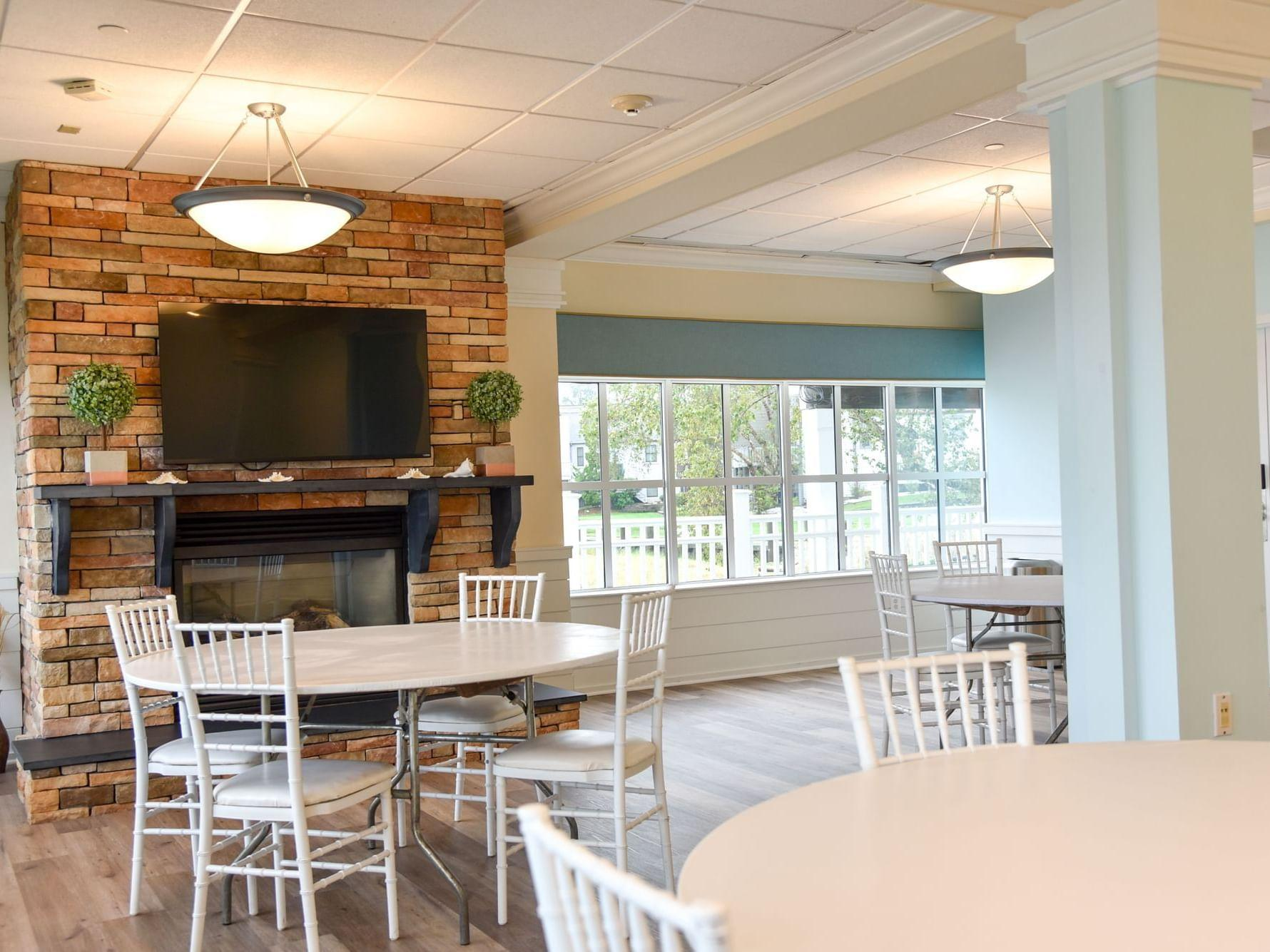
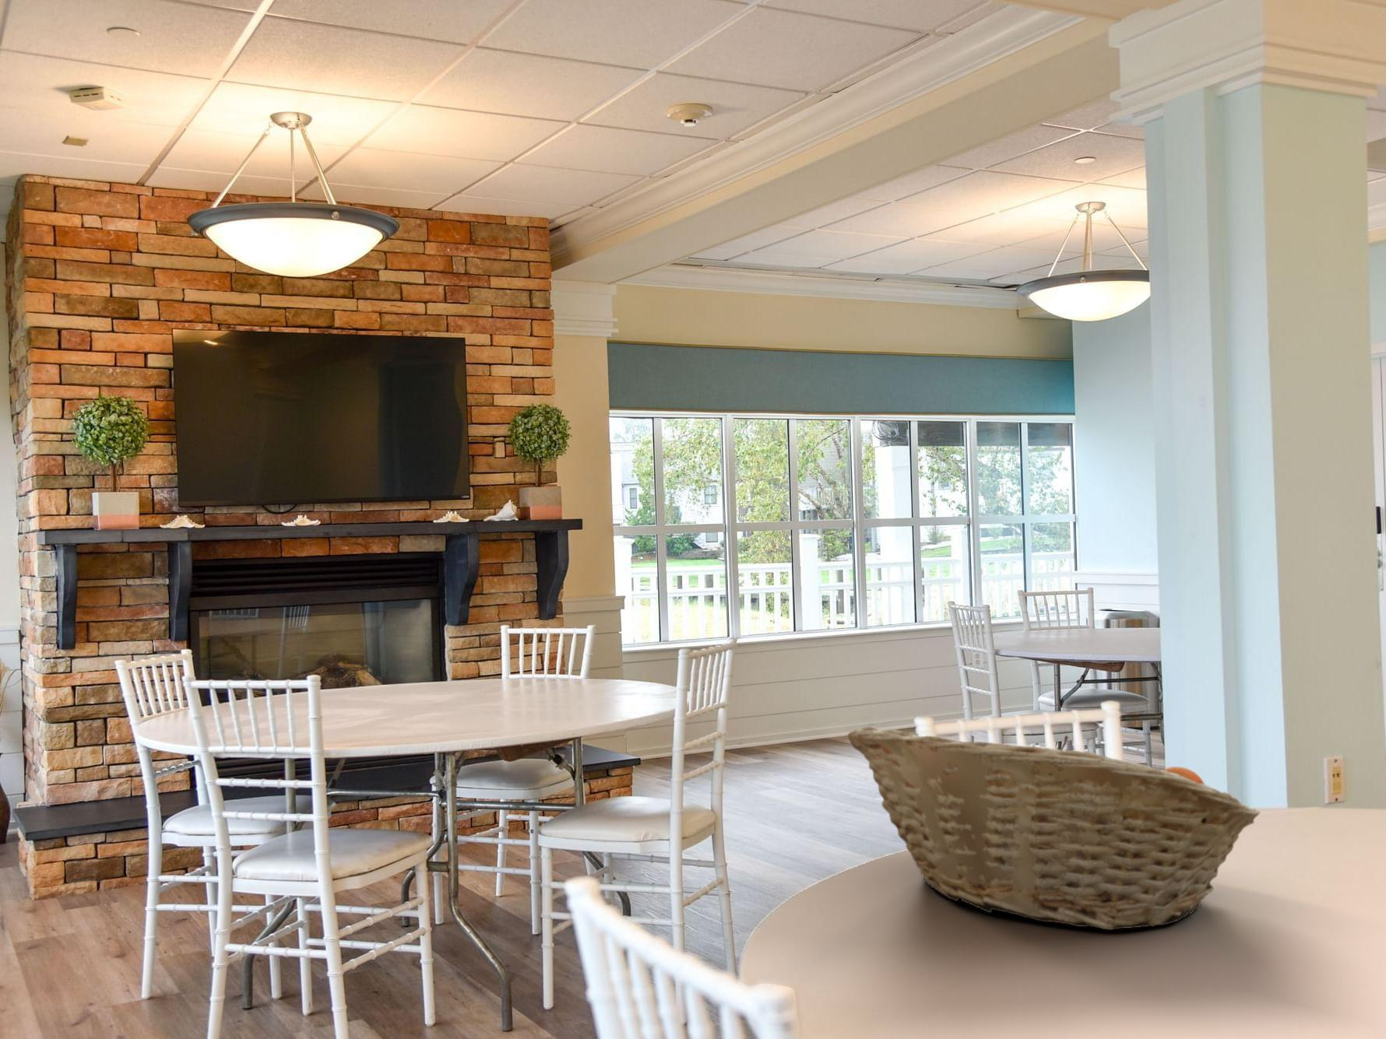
+ fruit basket (1040, 807)
